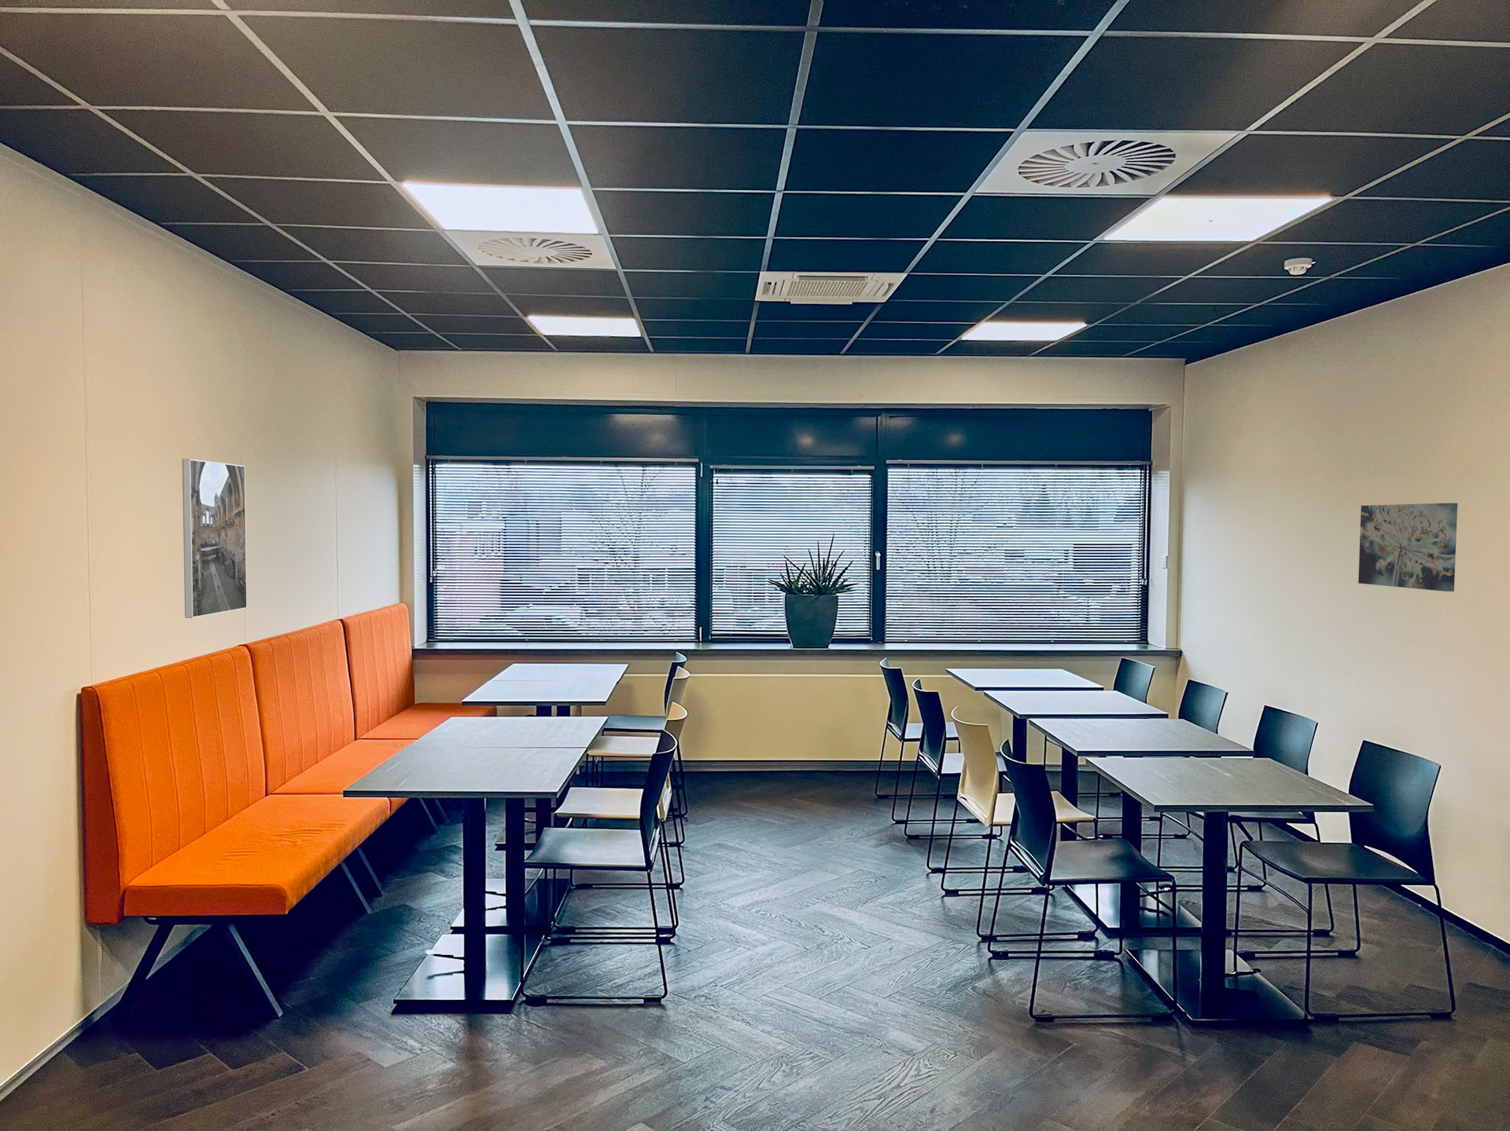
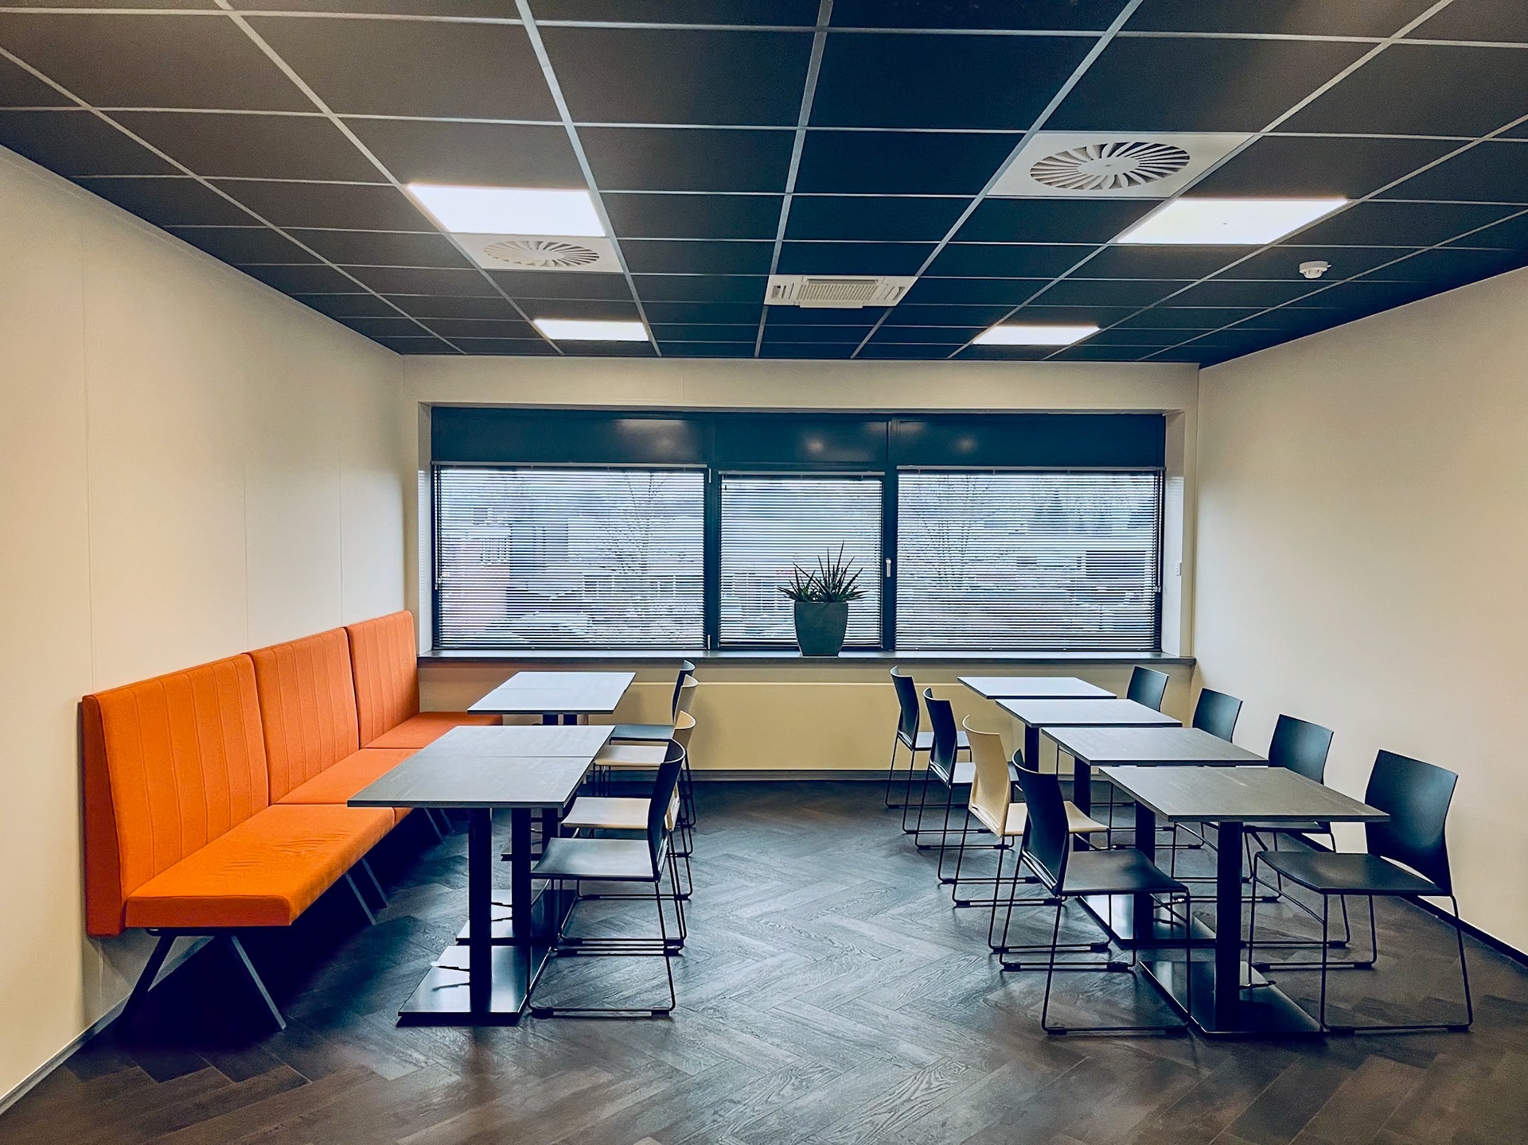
- wall art (1404, 545)
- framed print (216, 537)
